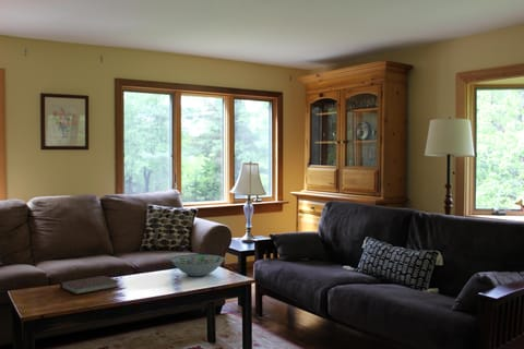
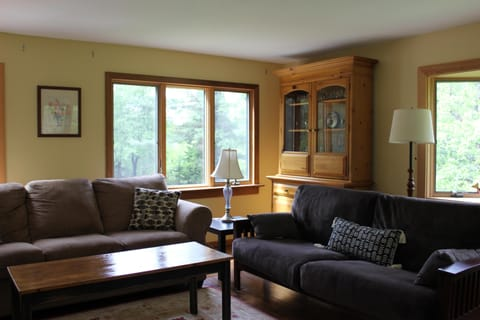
- decorative bowl (198, 266)
- notebook (90, 284)
